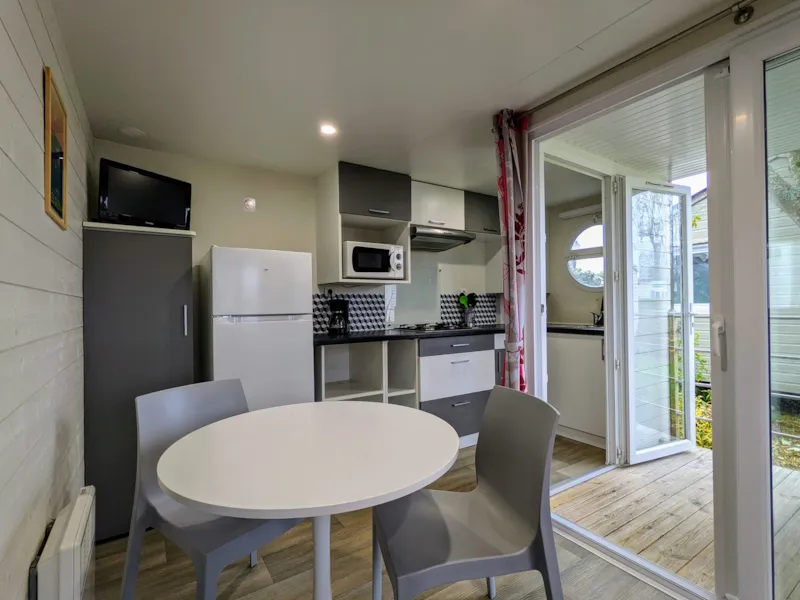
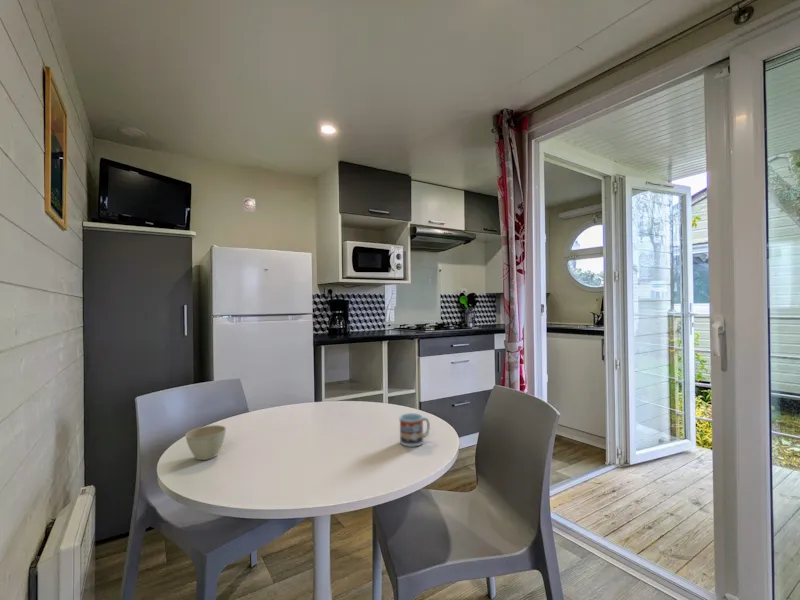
+ cup (415, 428)
+ flower pot (206, 443)
